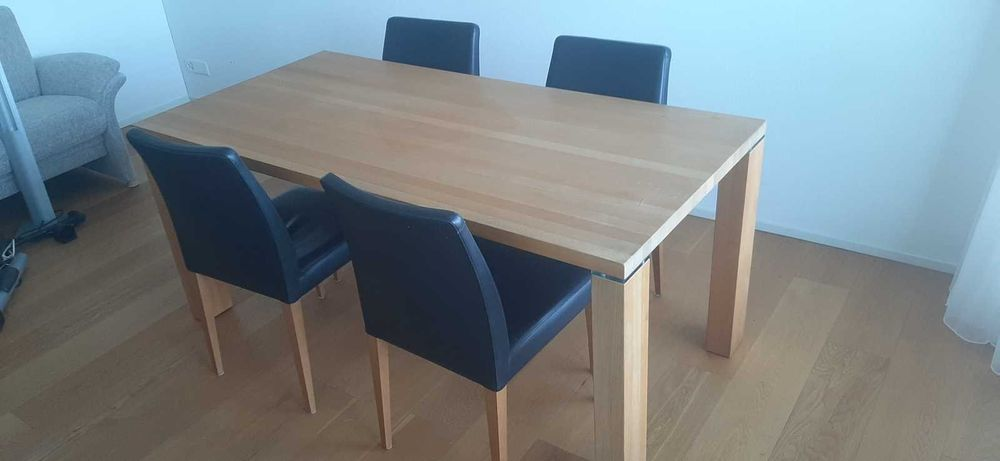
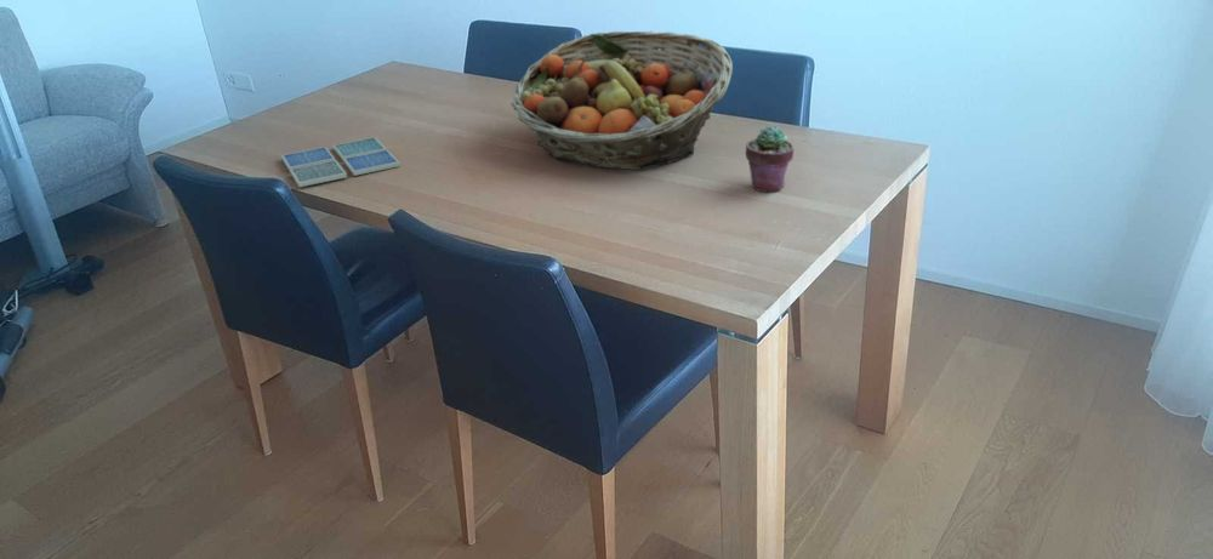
+ fruit basket (620, 97)
+ potted succulent (769, 156)
+ drink coaster (341, 159)
